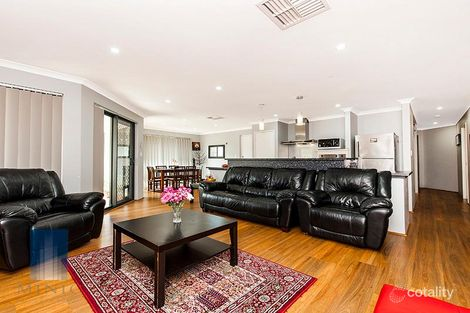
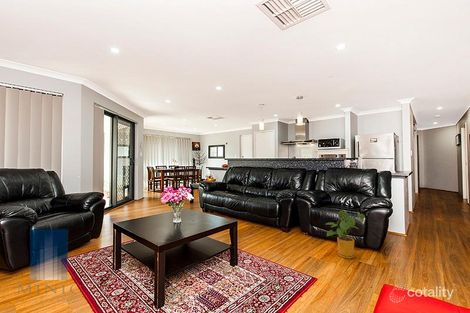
+ house plant (344, 234)
